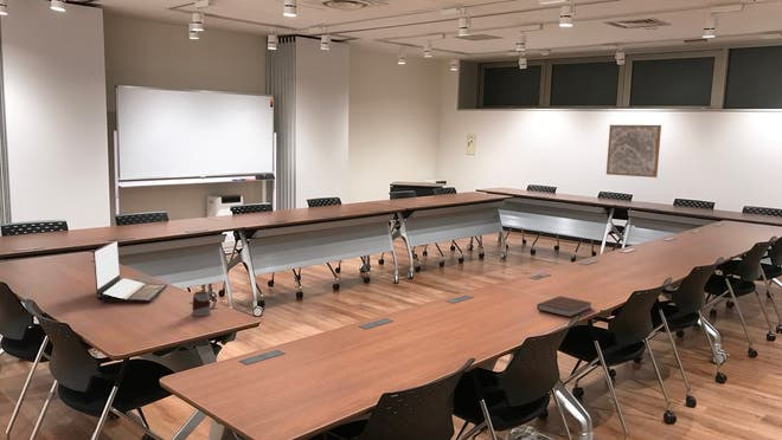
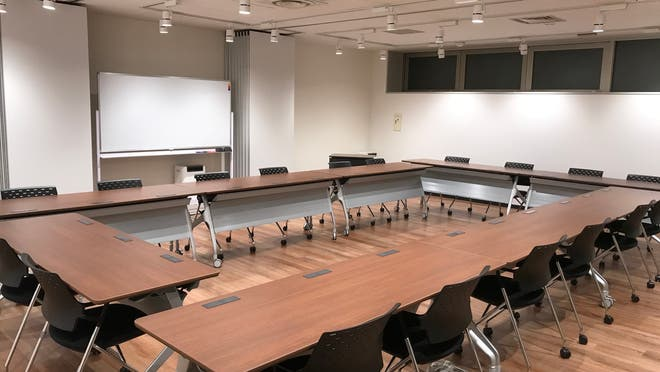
- wall art (633, 150)
- notebook (564, 305)
- laptop (129, 279)
- mug (204, 303)
